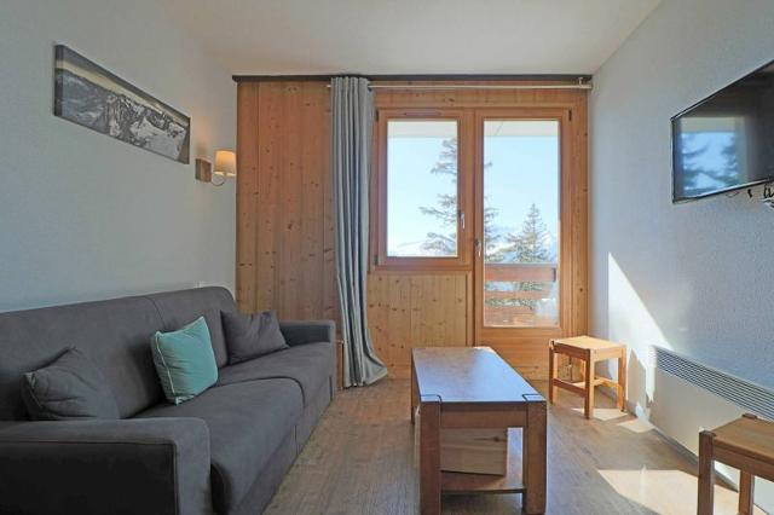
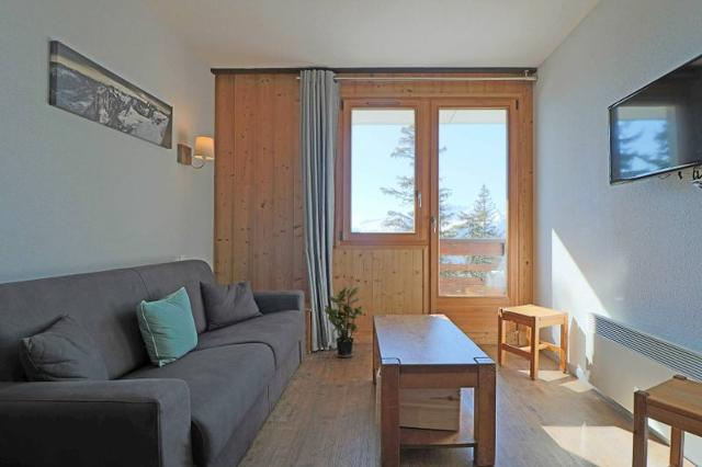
+ potted plant (342, 320)
